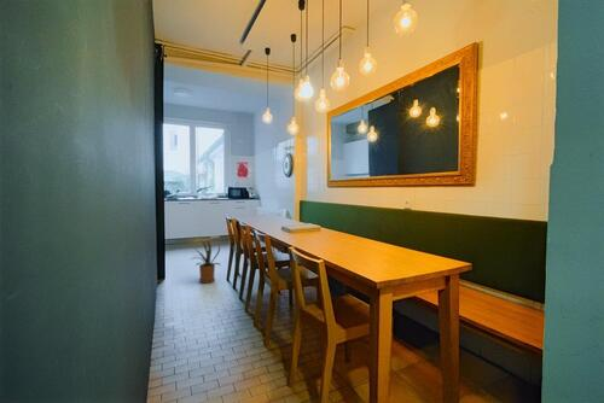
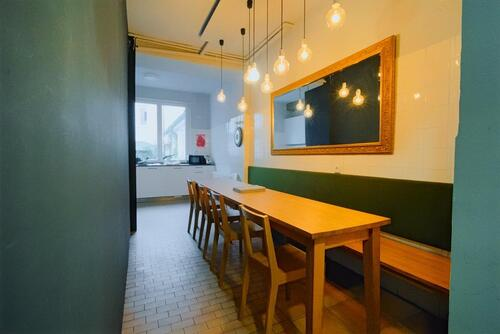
- house plant (204, 261)
